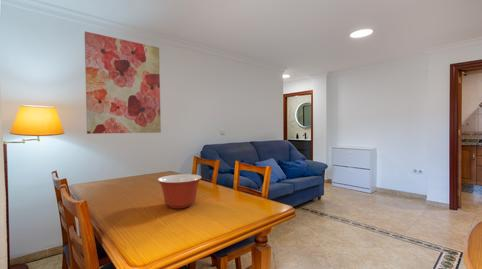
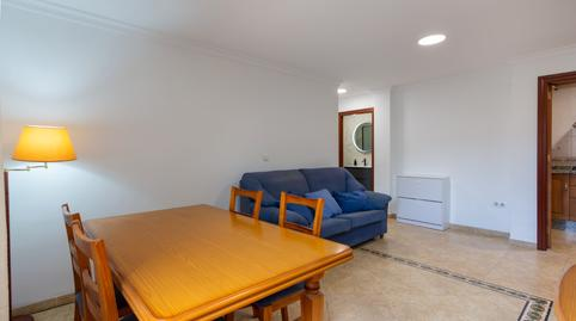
- mixing bowl (180, 191)
- wall art (126, 87)
